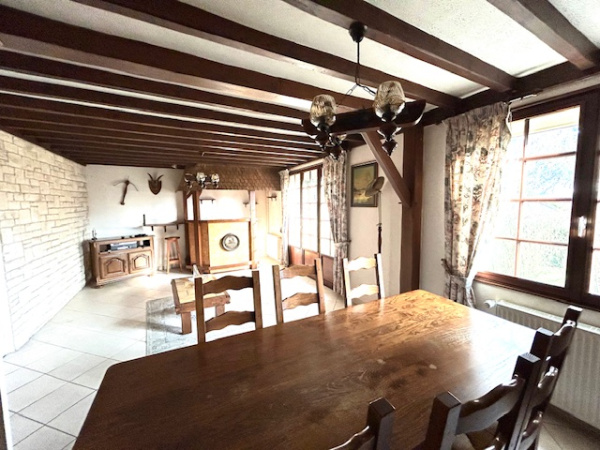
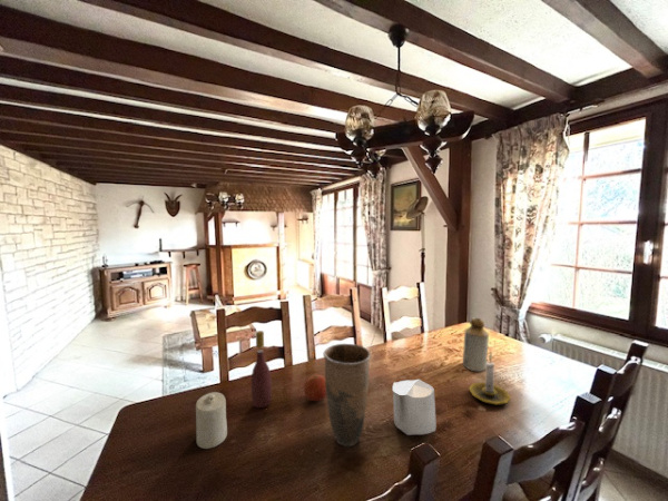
+ bottle (475, 342)
+ fruit (316, 386)
+ vase (347, 395)
+ candle holder (490, 373)
+ wine bottle (261, 367)
+ candle (210, 414)
+ candle (413, 405)
